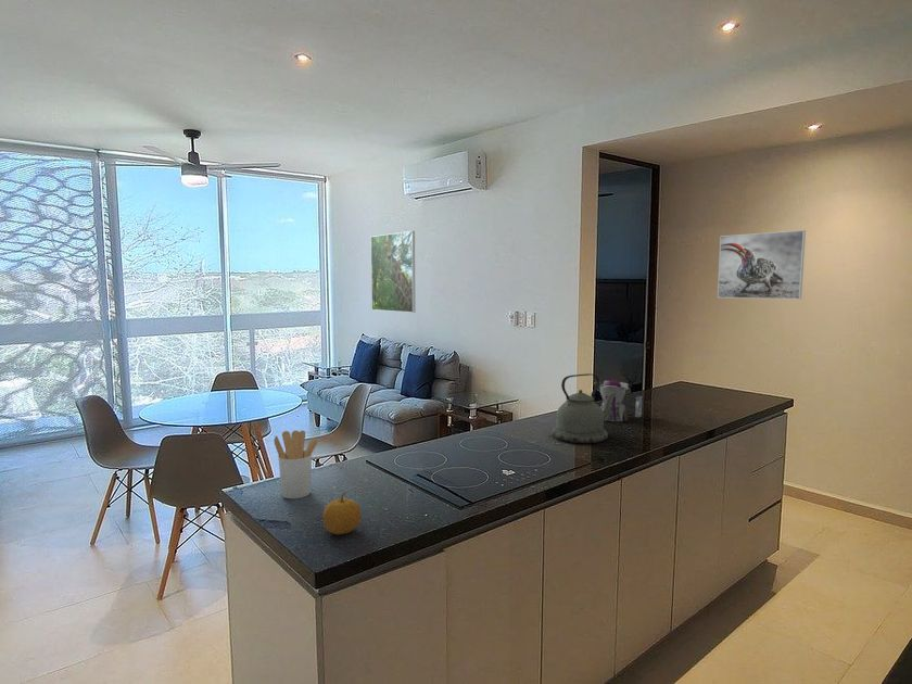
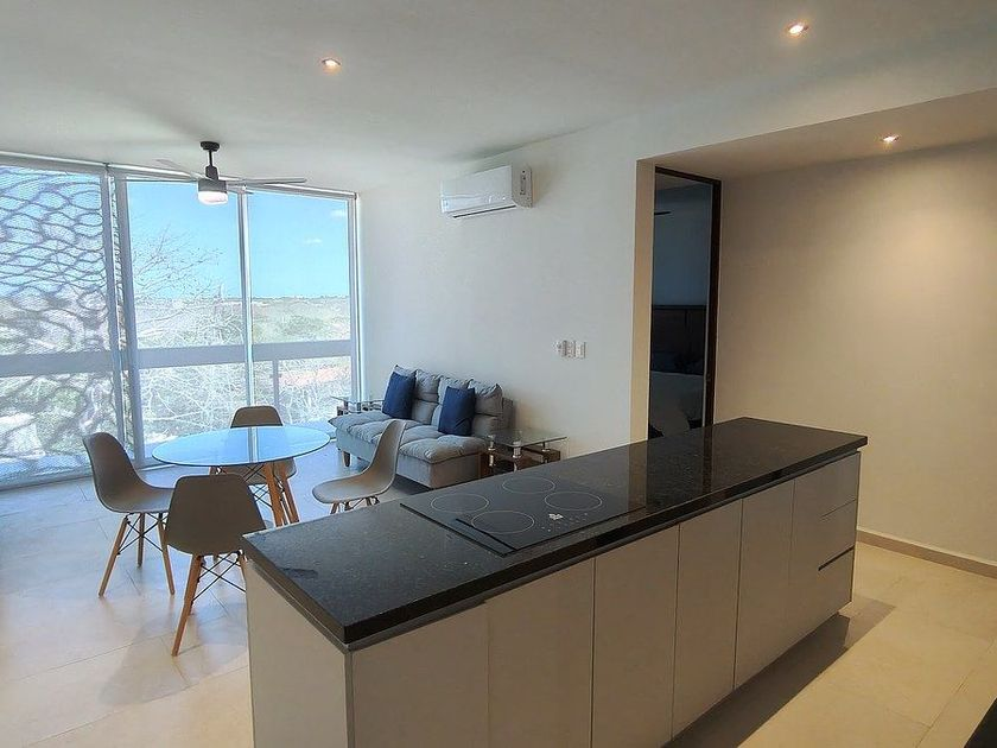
- kettle (582, 404)
- teapot (616, 398)
- fruit (342, 511)
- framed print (392, 273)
- utensil holder (294, 461)
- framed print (759, 266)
